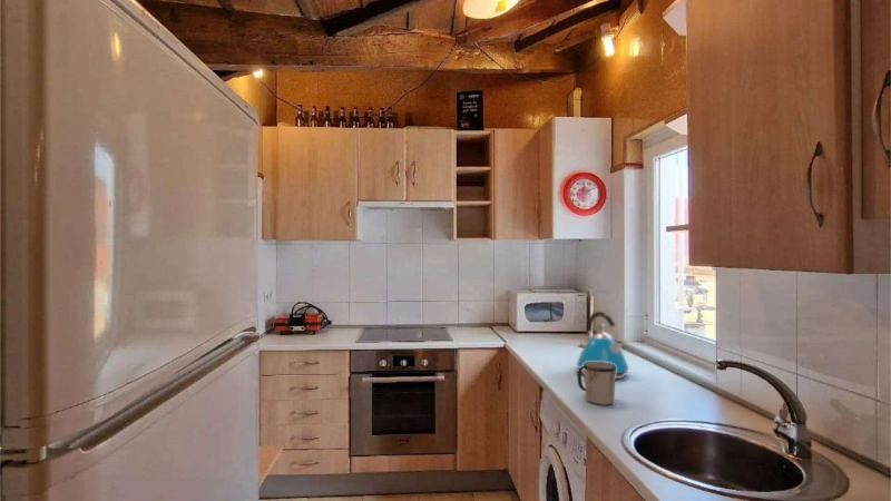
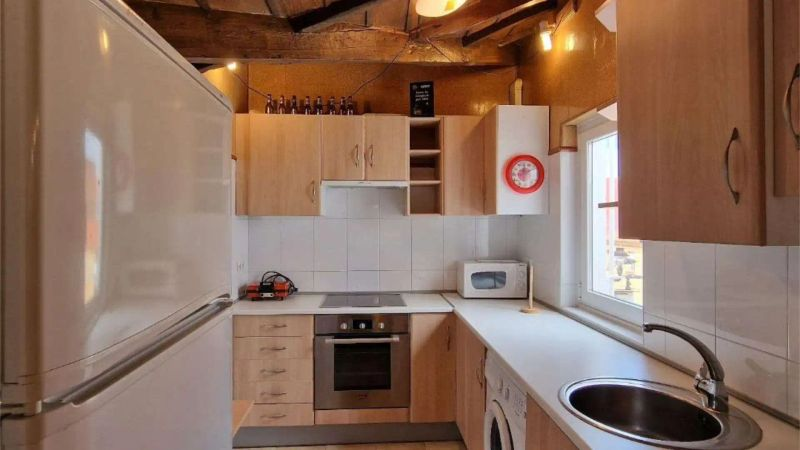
- mug (597, 382)
- kettle (600, 342)
